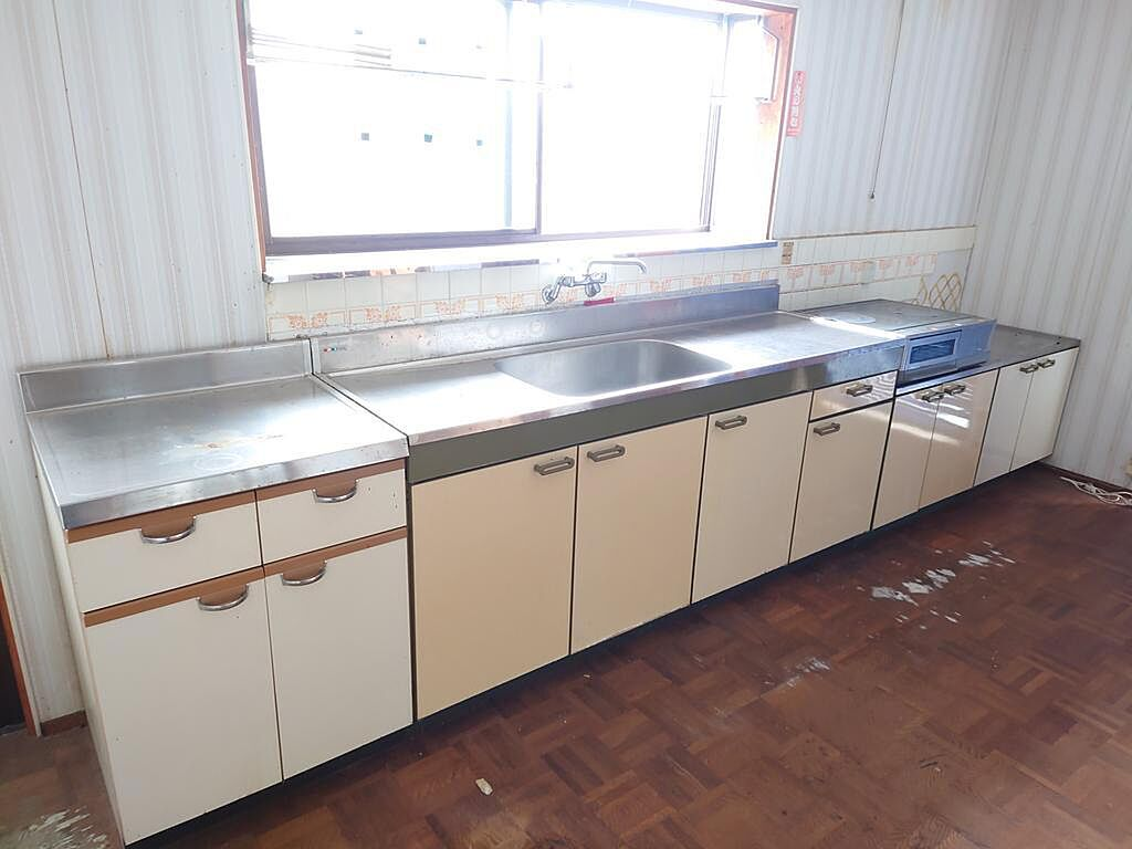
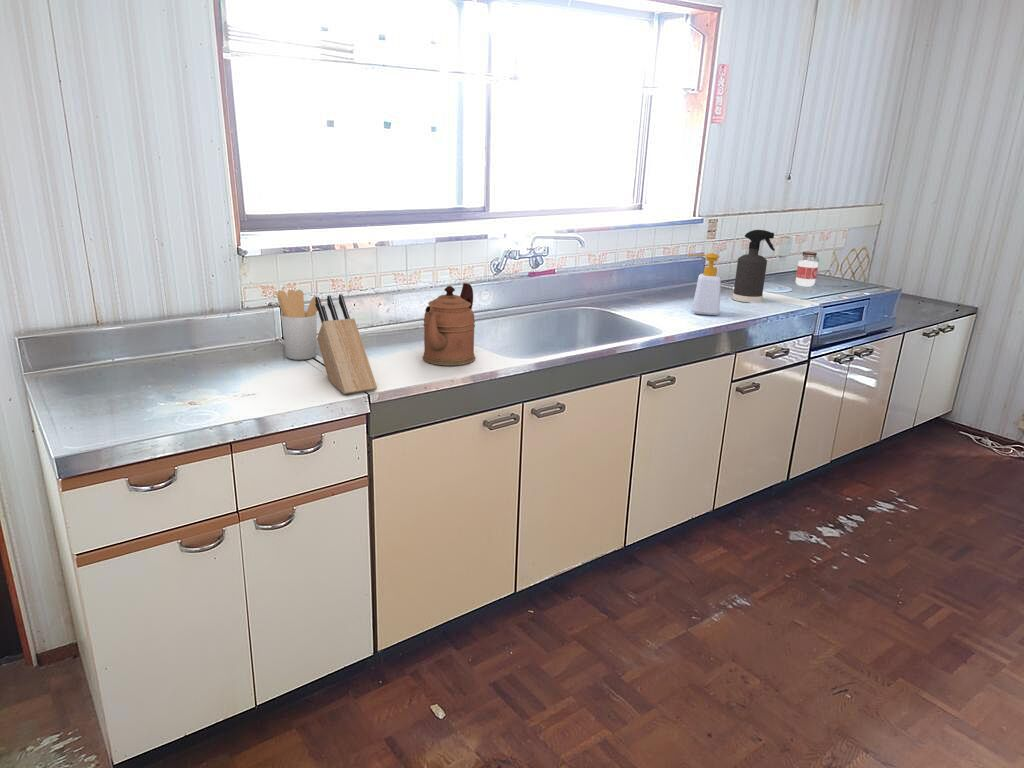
+ spray bottle (754, 265)
+ utensil holder (296, 322)
+ soap bottle (702, 282)
+ jar (807, 269)
+ knife block (343, 341)
+ coffeepot (449, 321)
